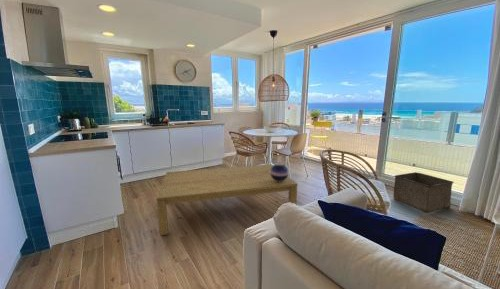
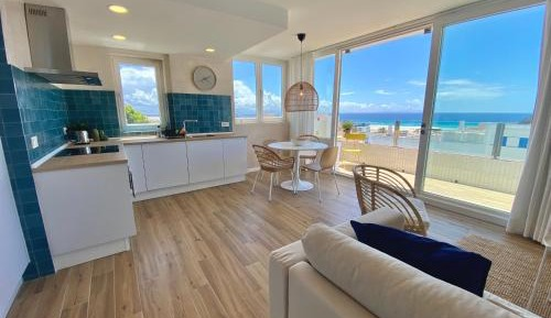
- storage bin (421, 190)
- coffee table (227, 192)
- decorative sphere (279, 172)
